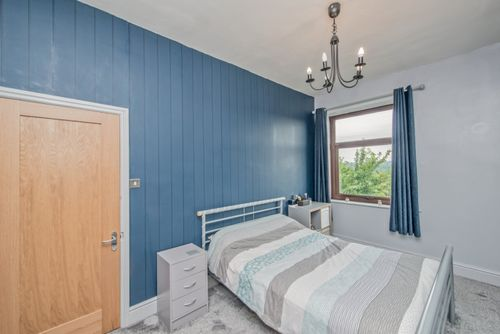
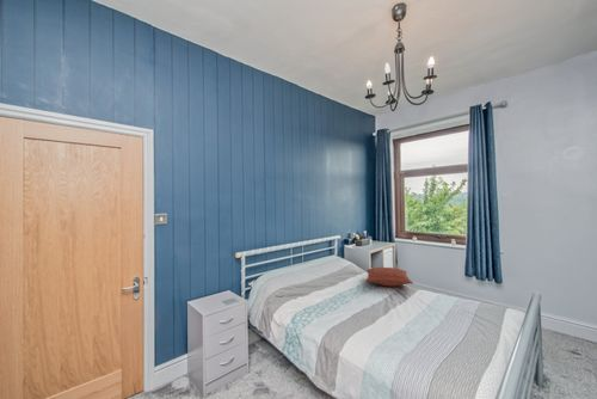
+ pillow (387, 275)
